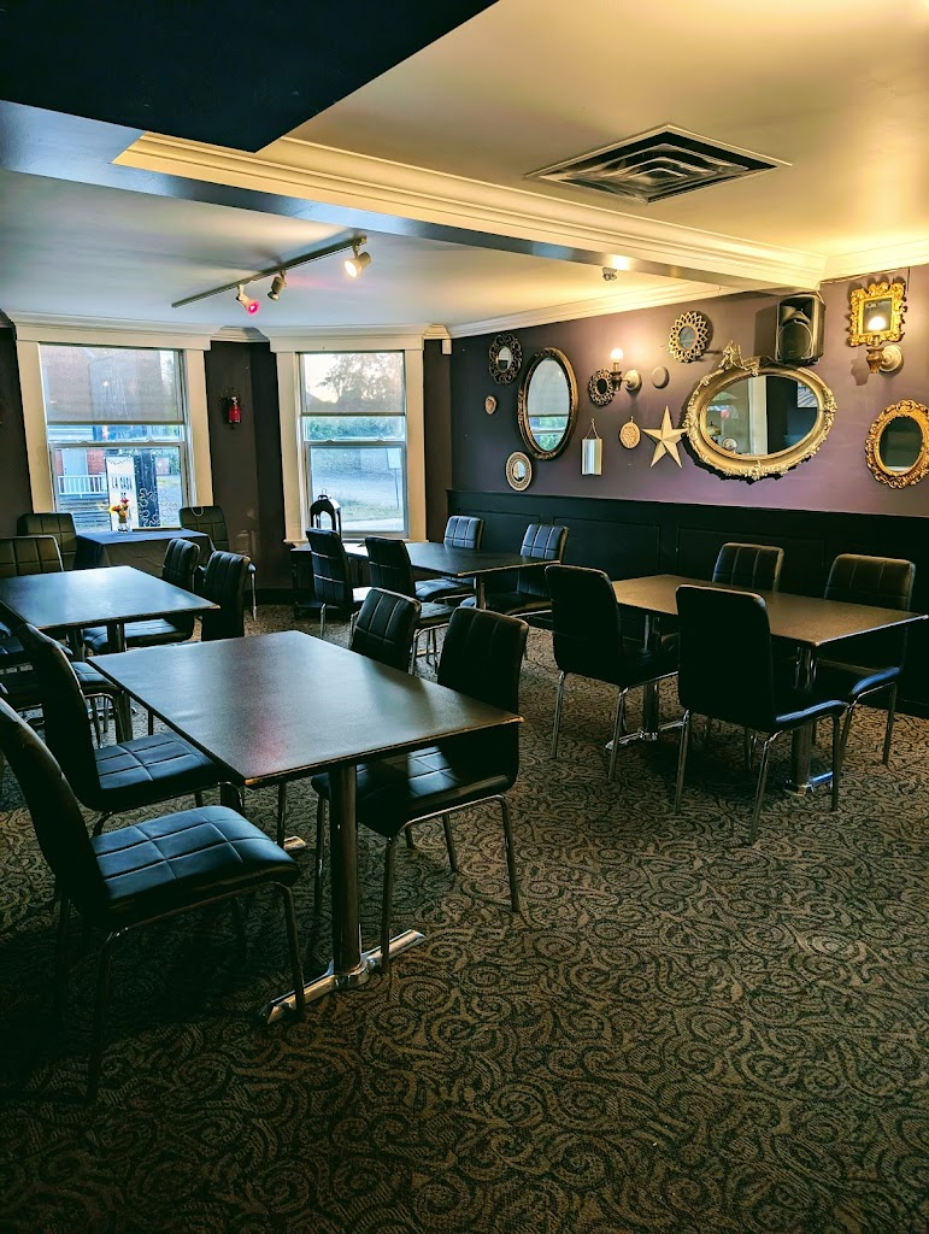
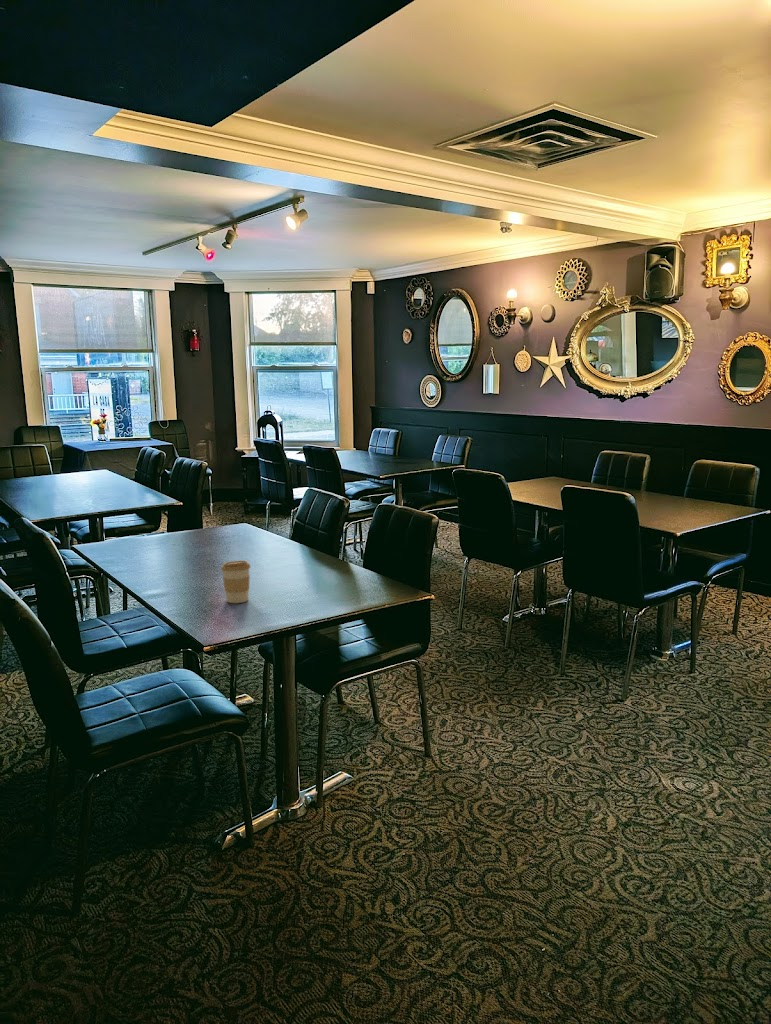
+ coffee cup (236, 580)
